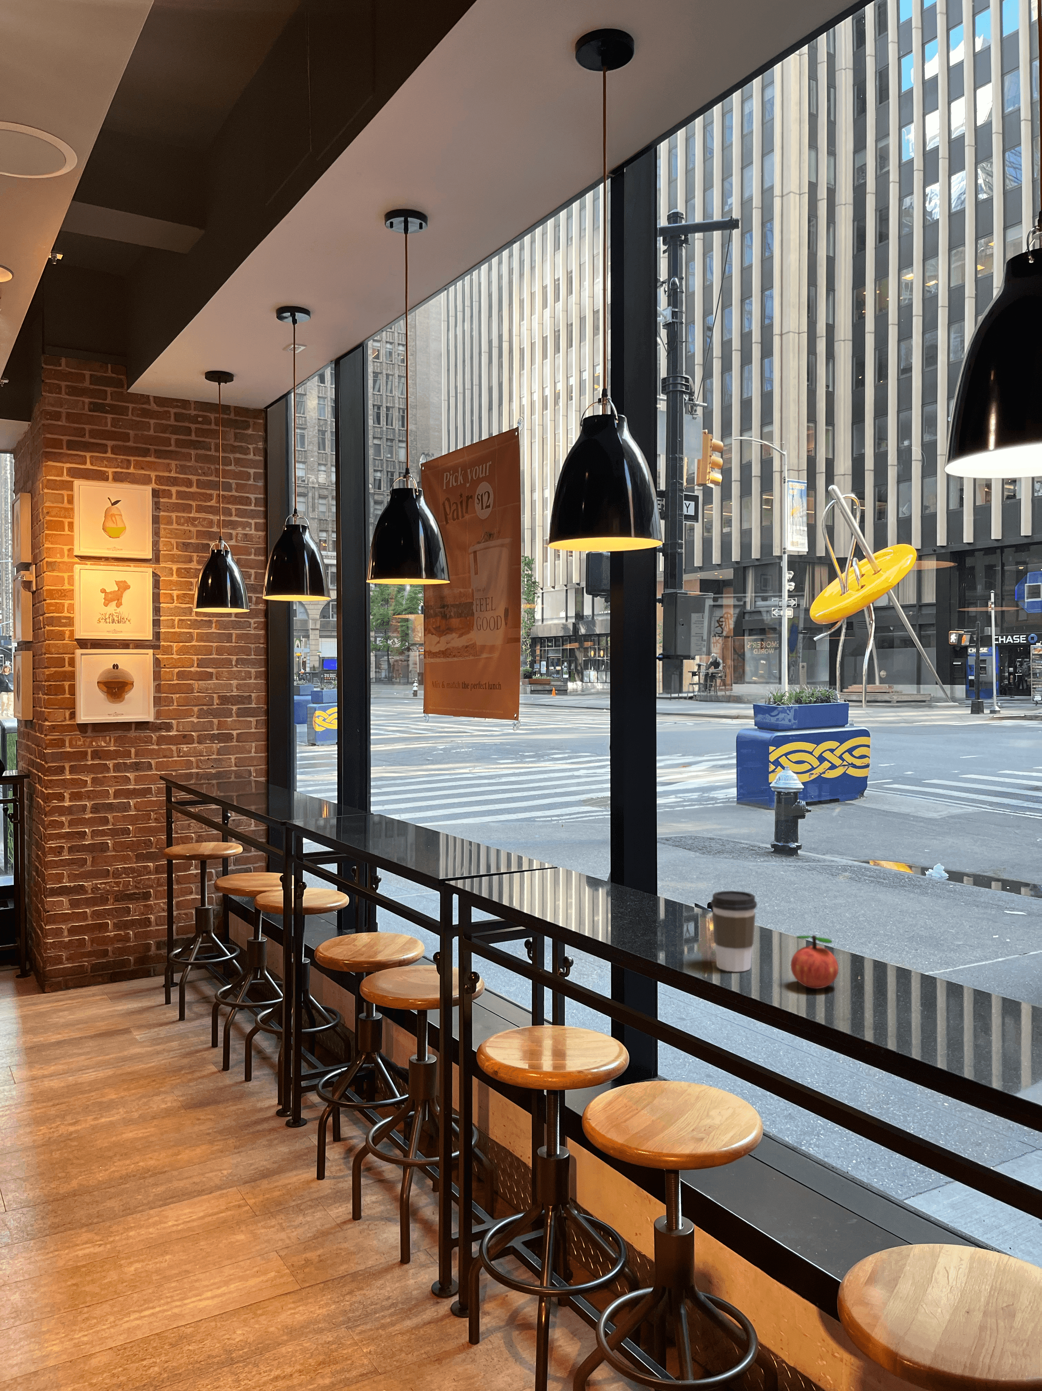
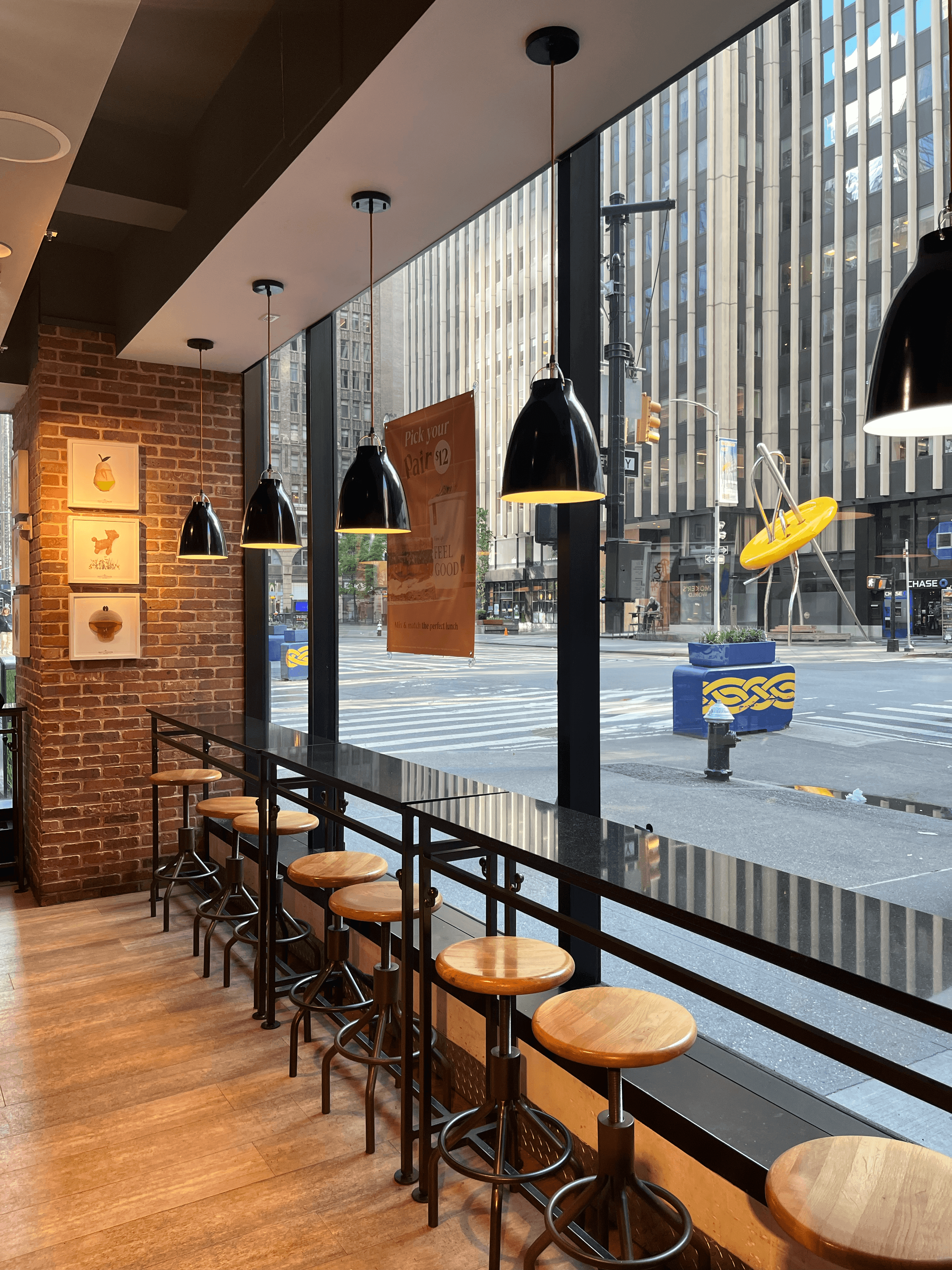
- coffee cup (733, 931)
- apple (814, 961)
